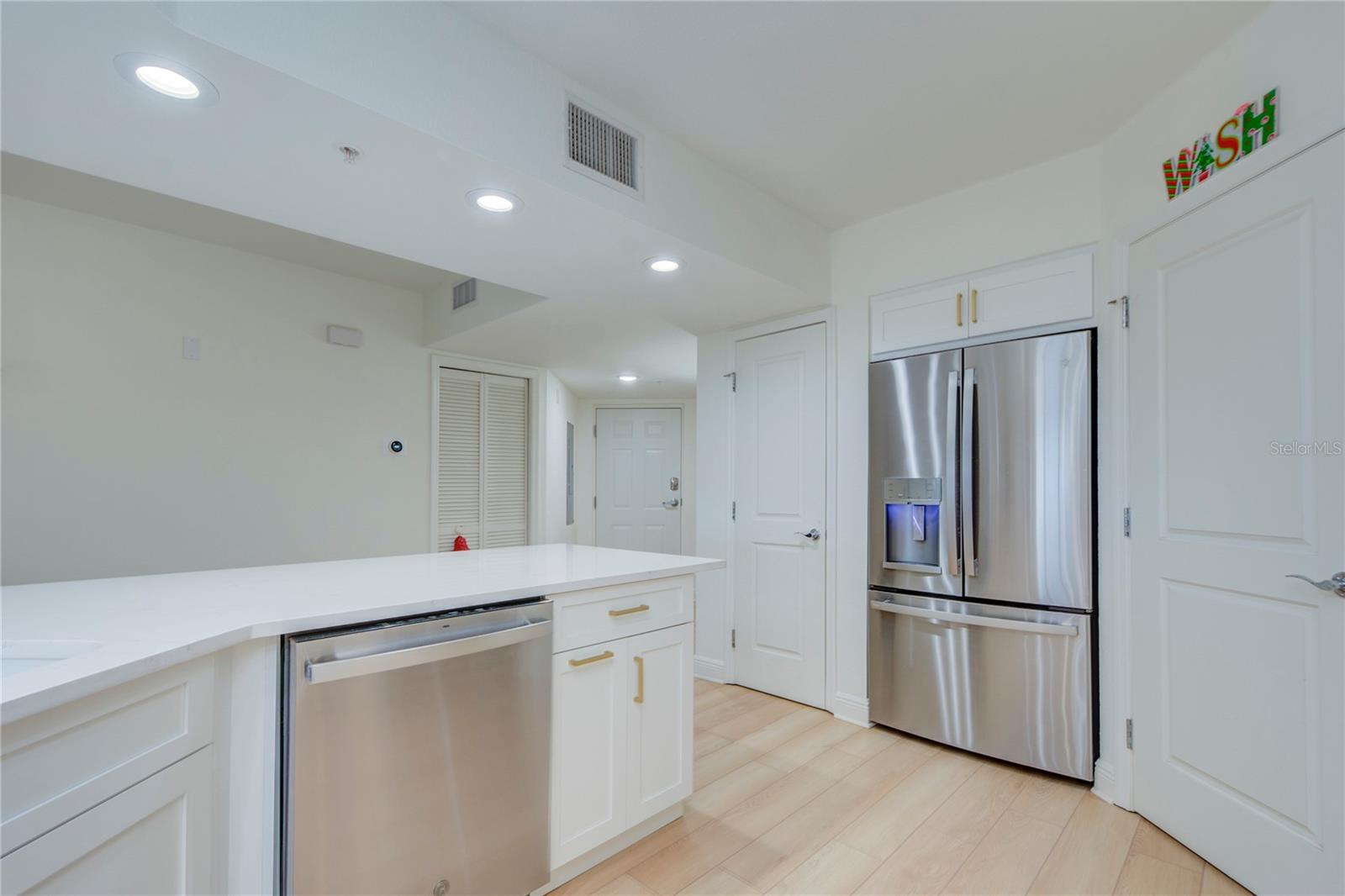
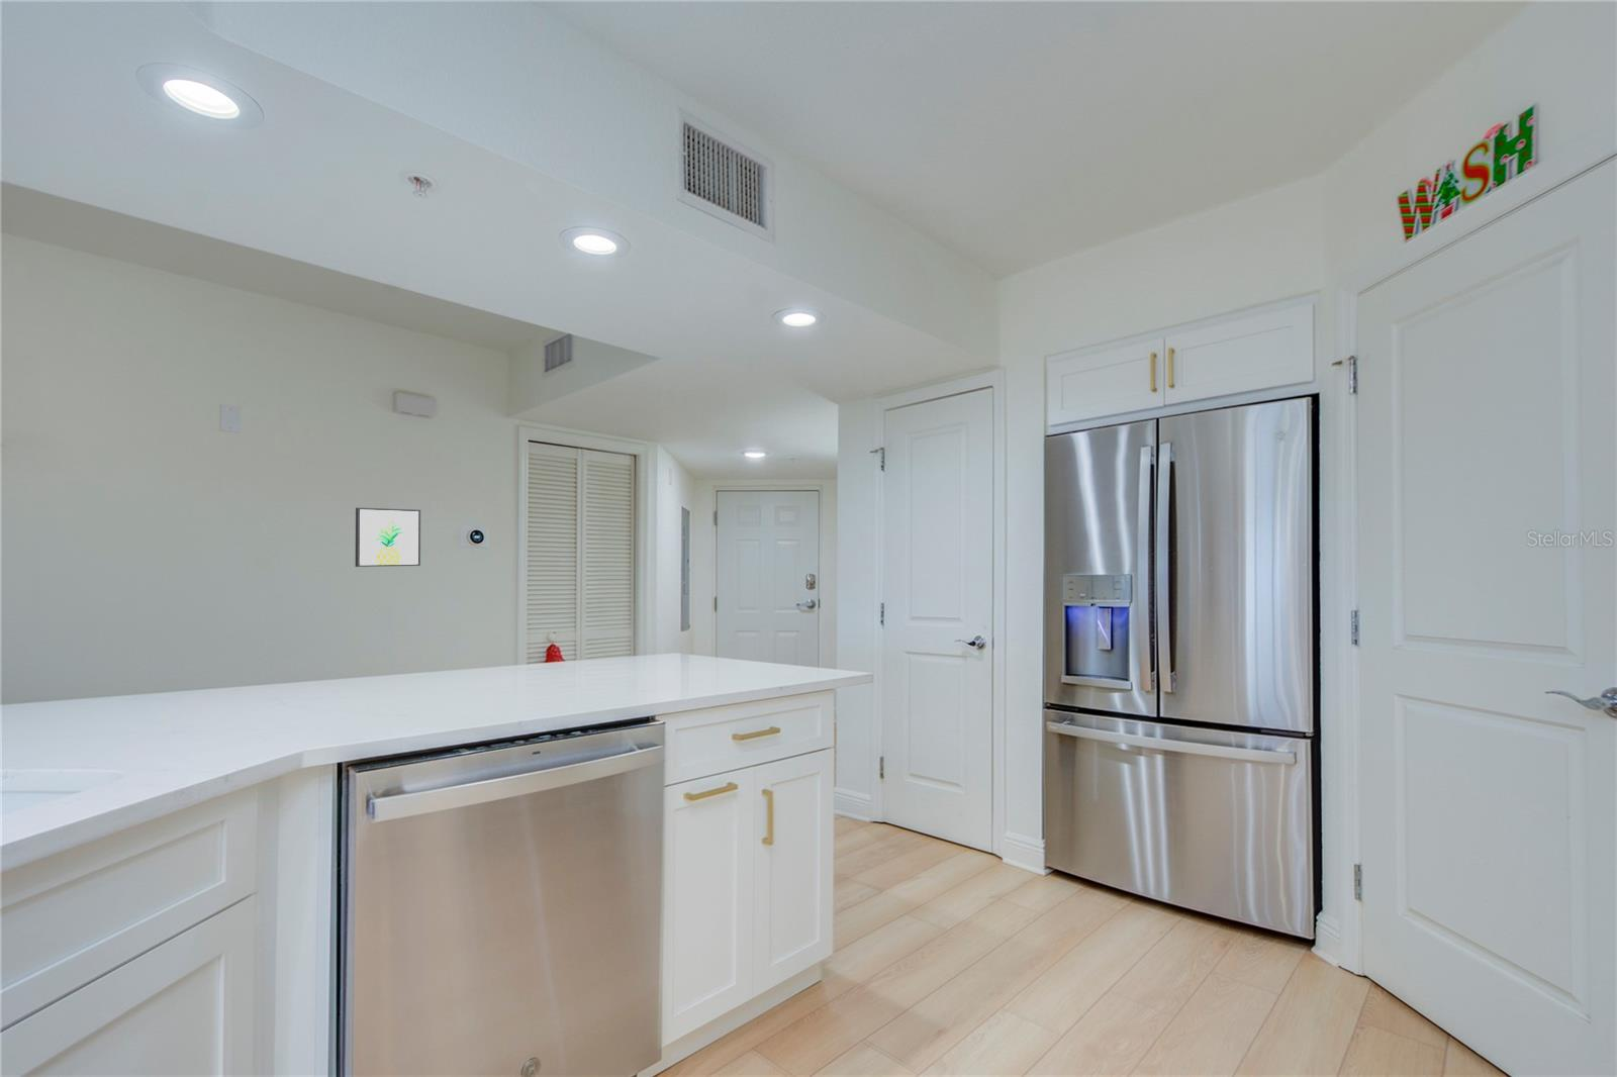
+ wall art (388, 537)
